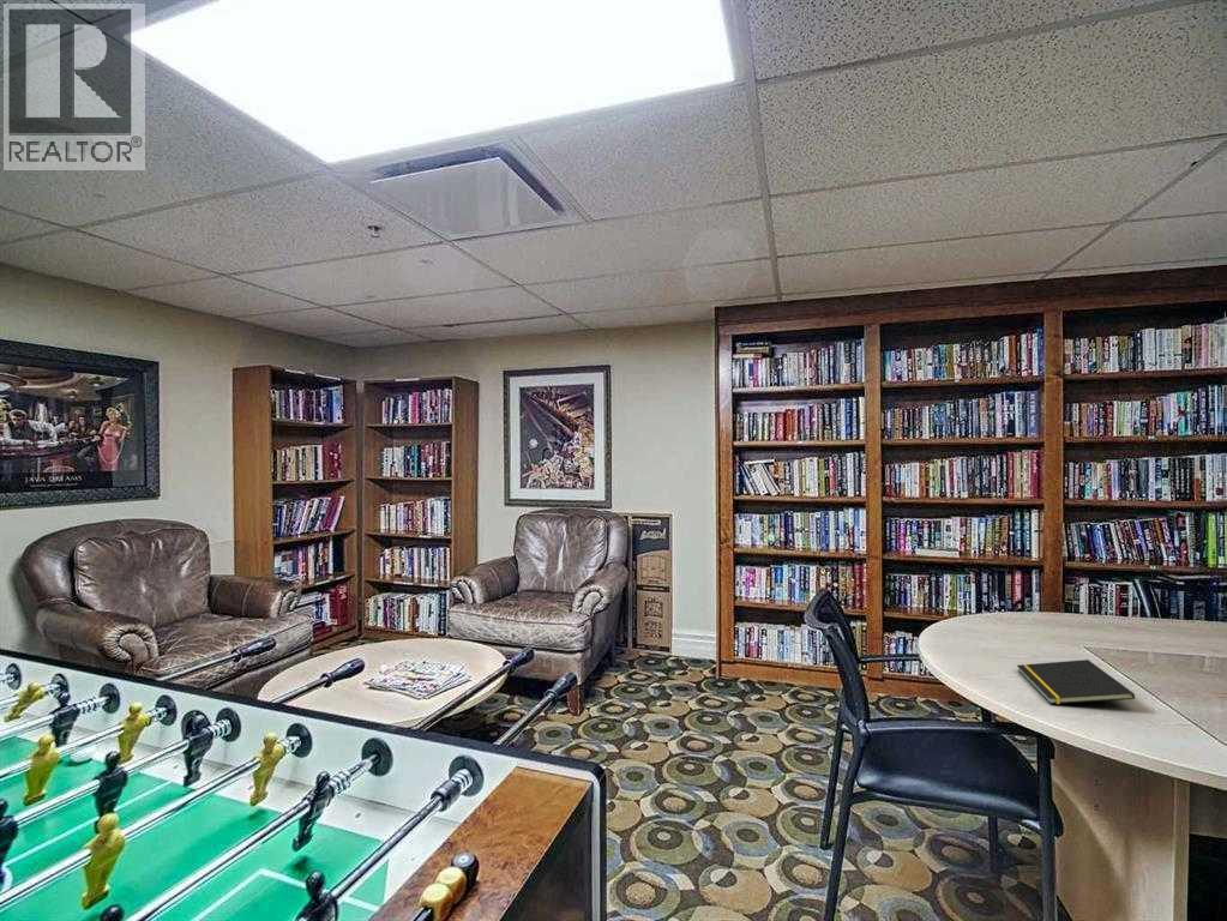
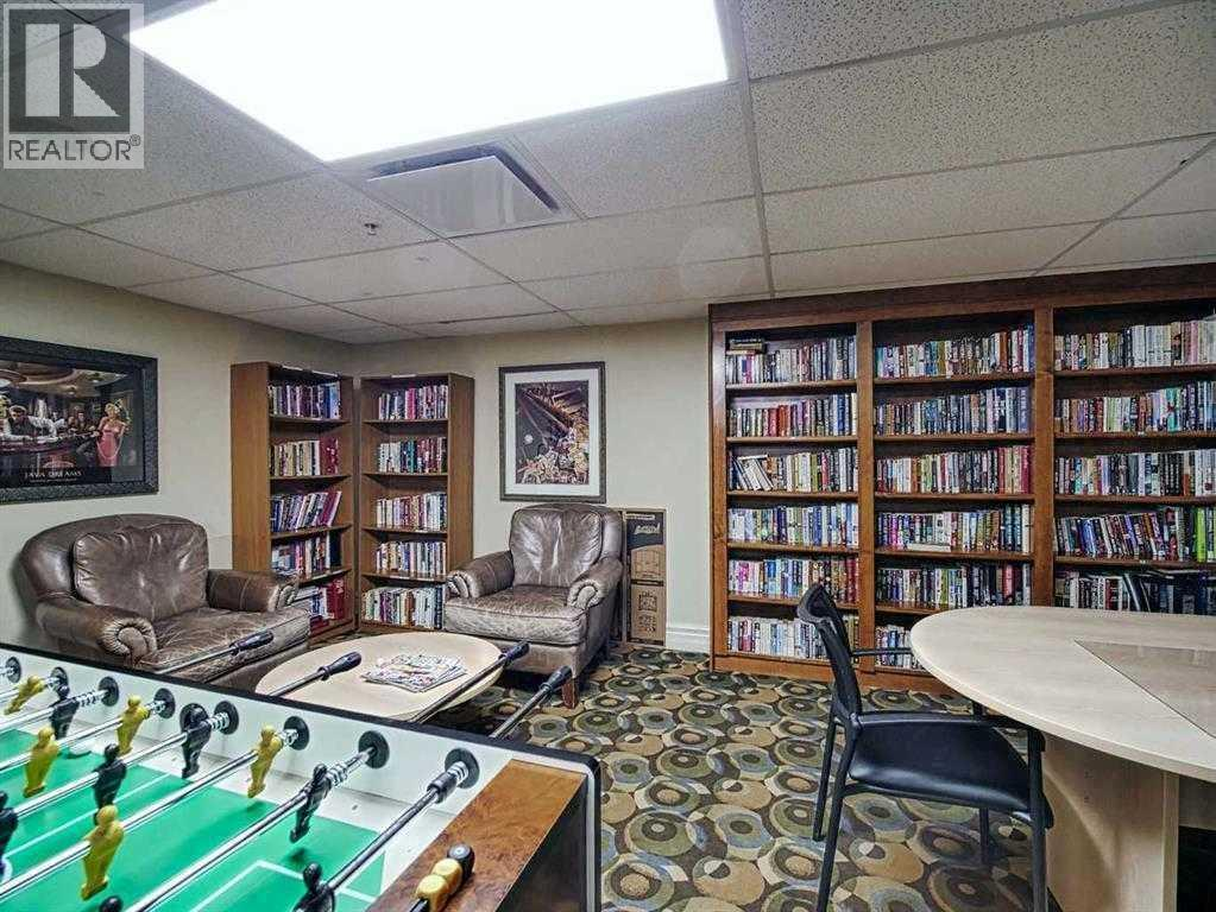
- notepad (1070, 680)
